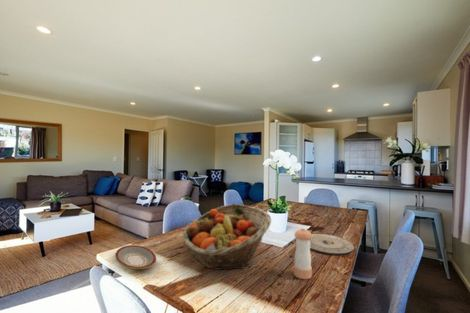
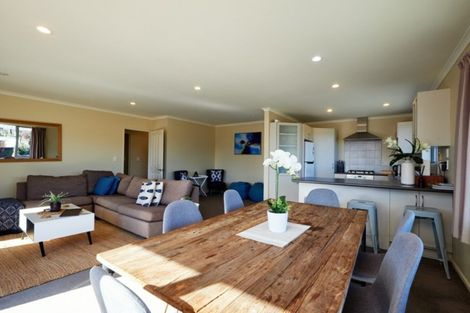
- plate (135, 258)
- pepper shaker (302, 251)
- plate (326, 243)
- fruit basket (225, 232)
